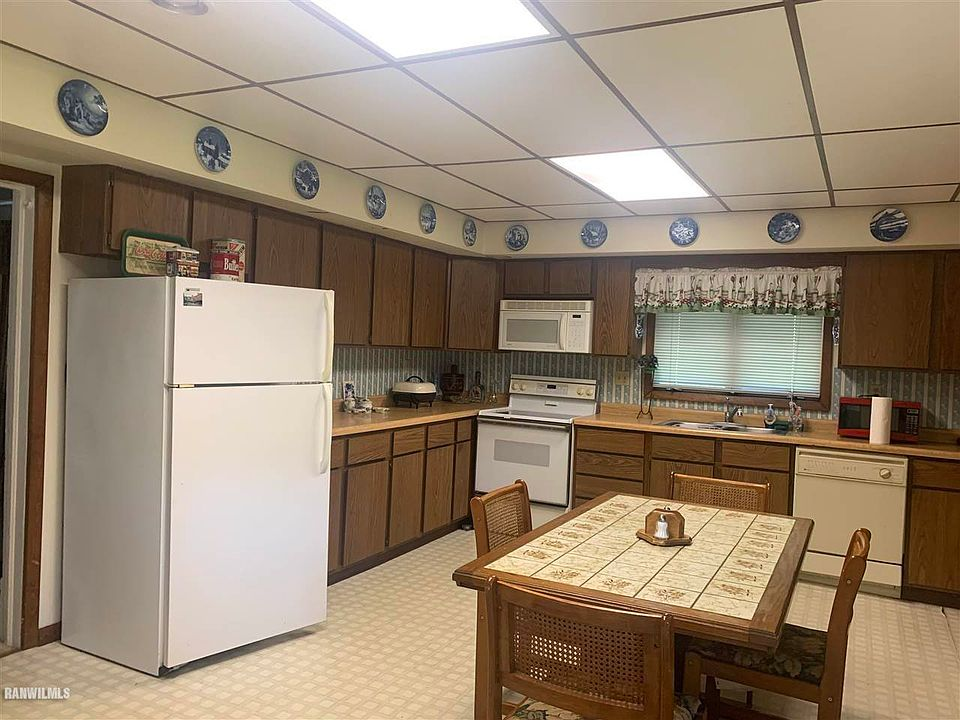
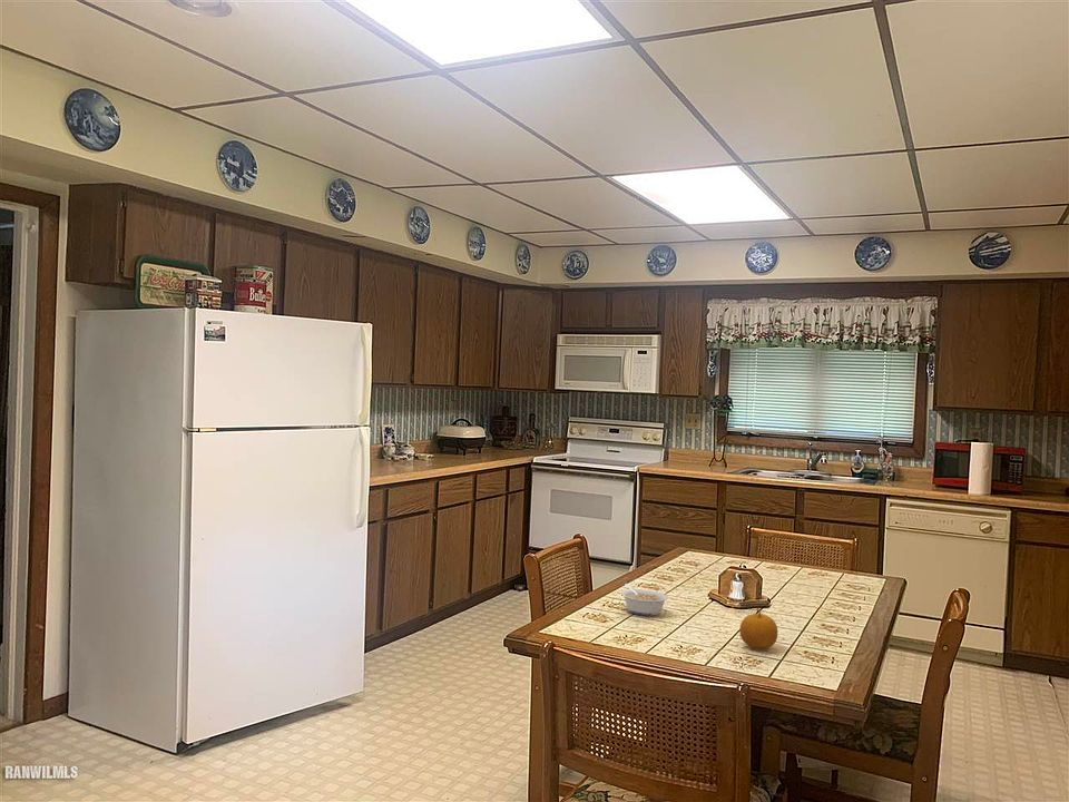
+ fruit (758, 627)
+ legume (641, 600)
